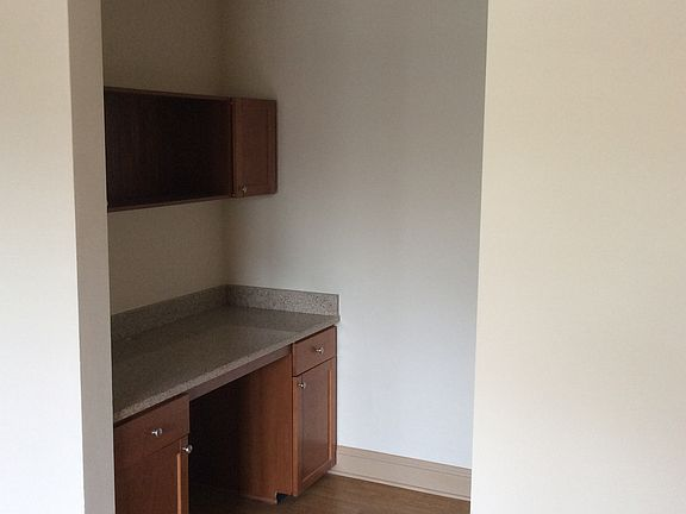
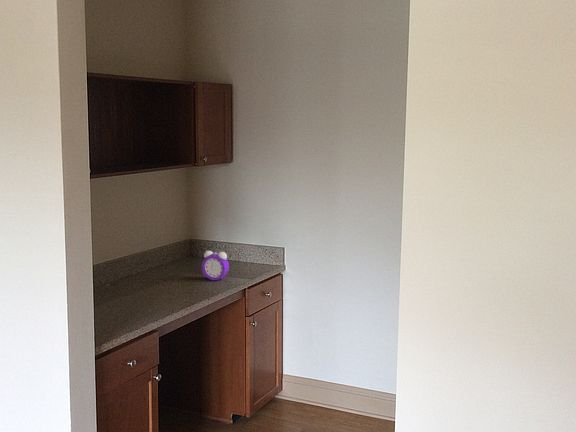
+ alarm clock (215, 265)
